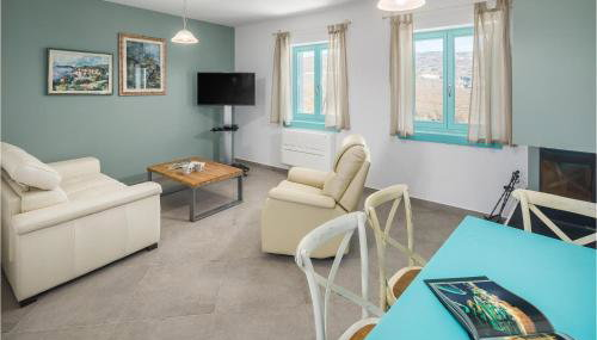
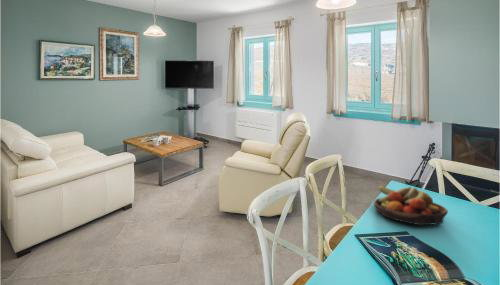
+ fruit bowl (407, 202)
